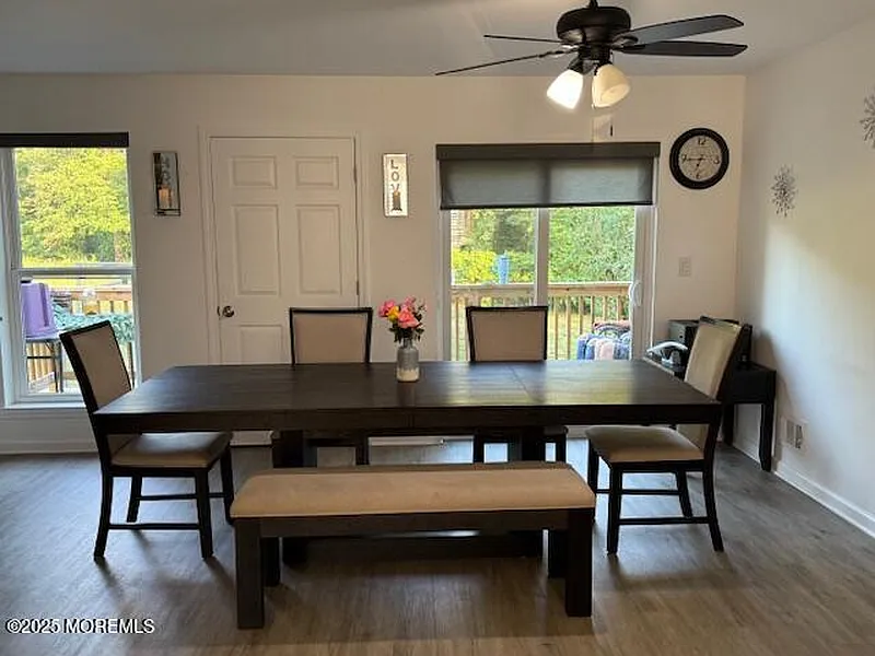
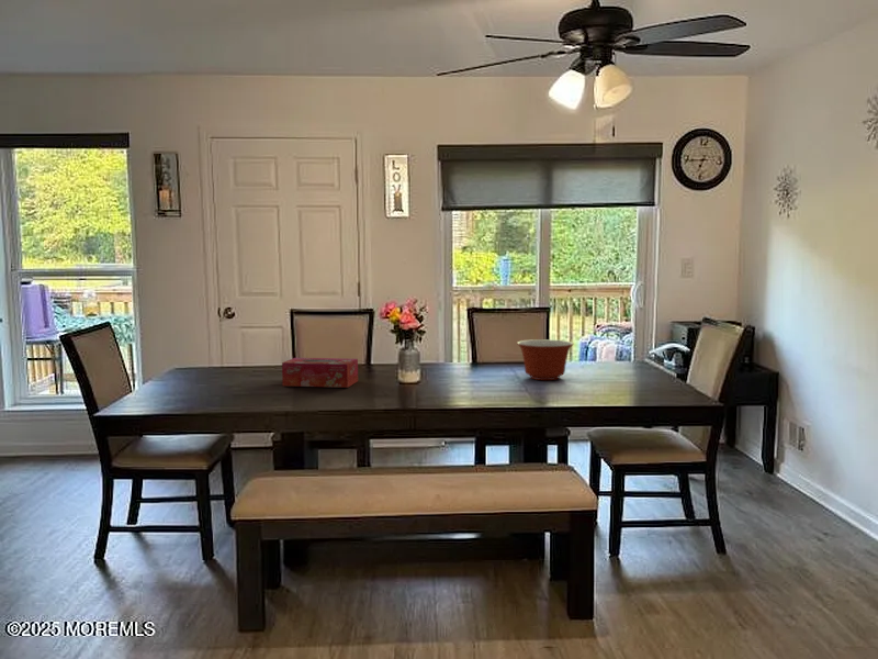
+ tissue box (320, 371)
+ mixing bowl (544, 360)
